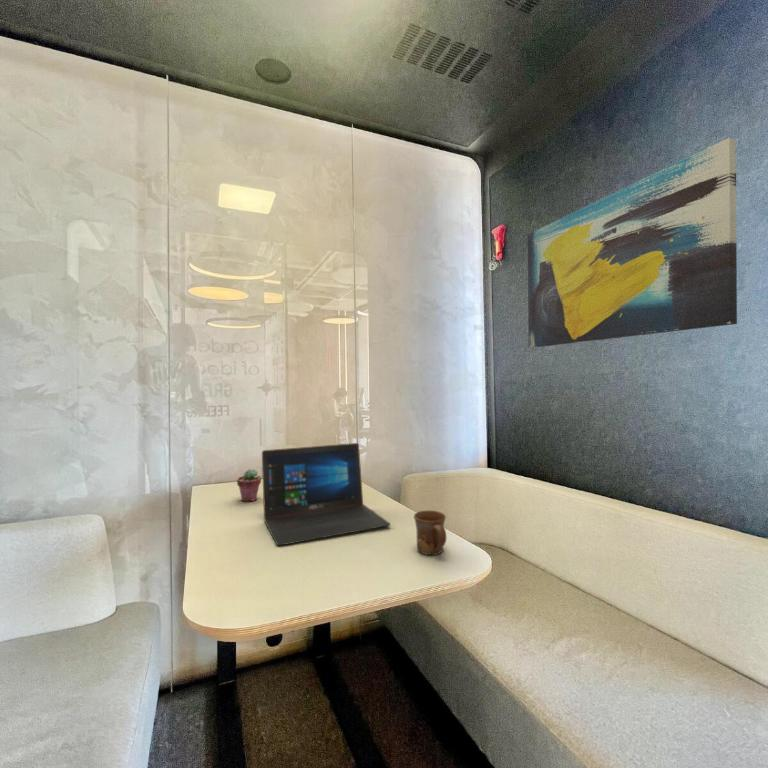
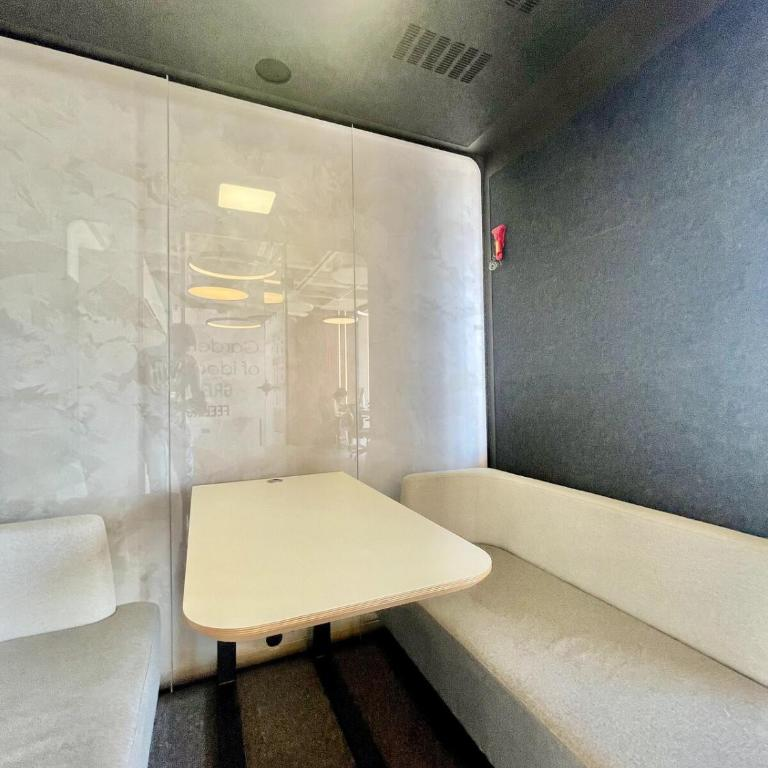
- mug (432, 534)
- laptop (324, 487)
- wall art (607, 268)
- potted succulent (249, 484)
